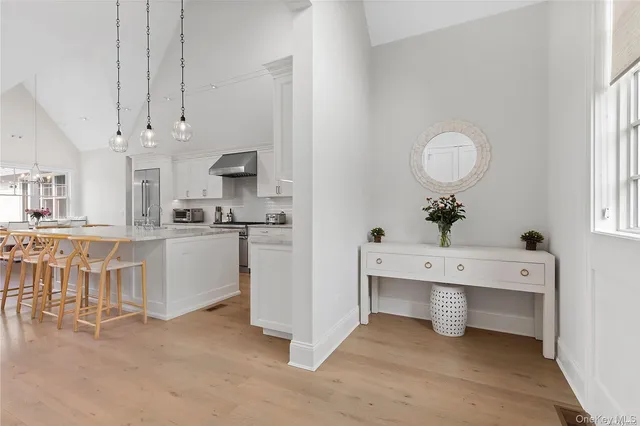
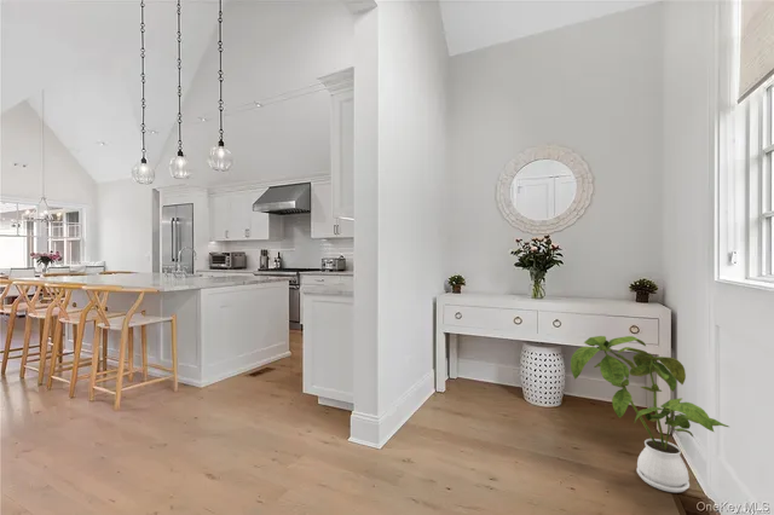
+ house plant (636, 409)
